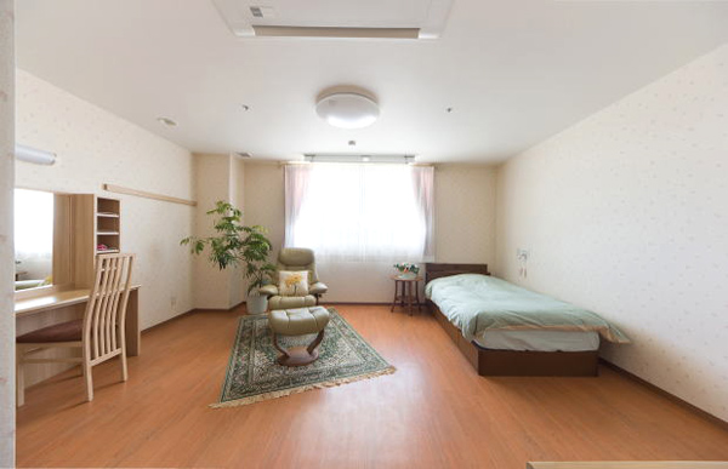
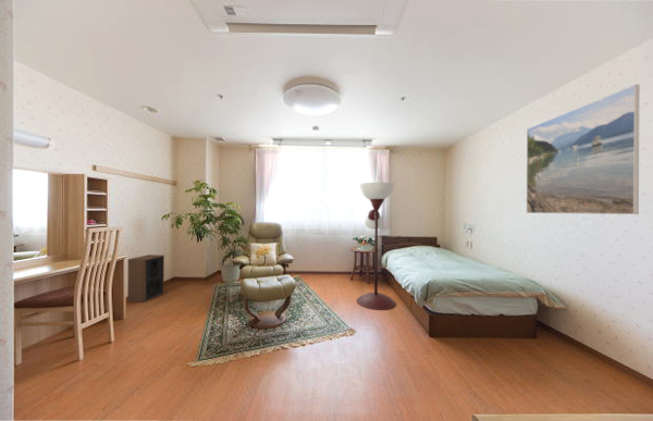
+ floor lamp (374, 242)
+ speaker (146, 276)
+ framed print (570, 162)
